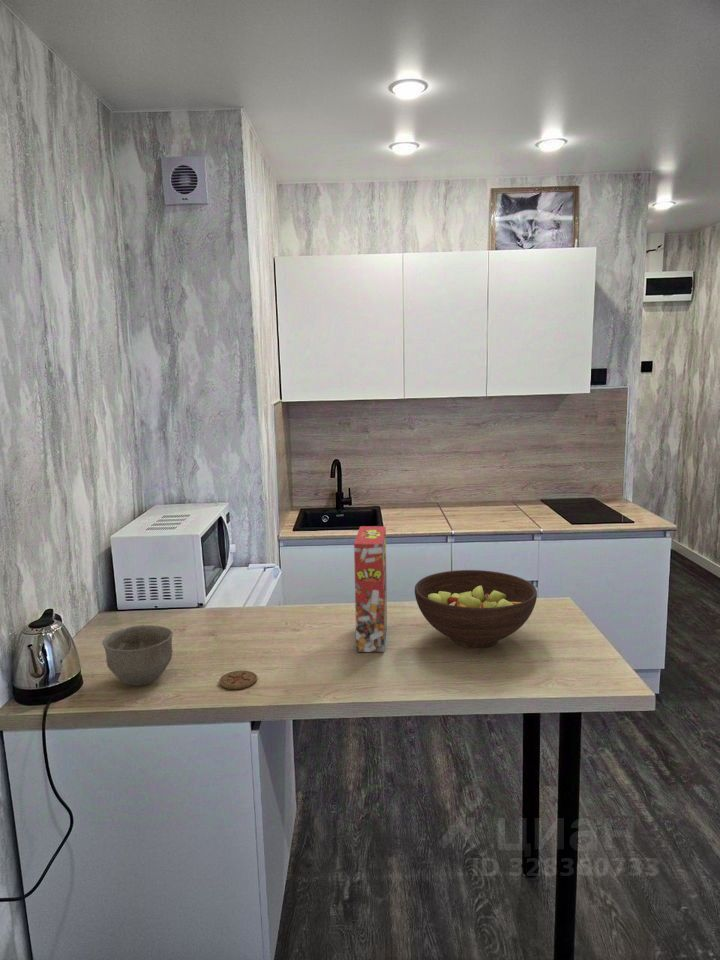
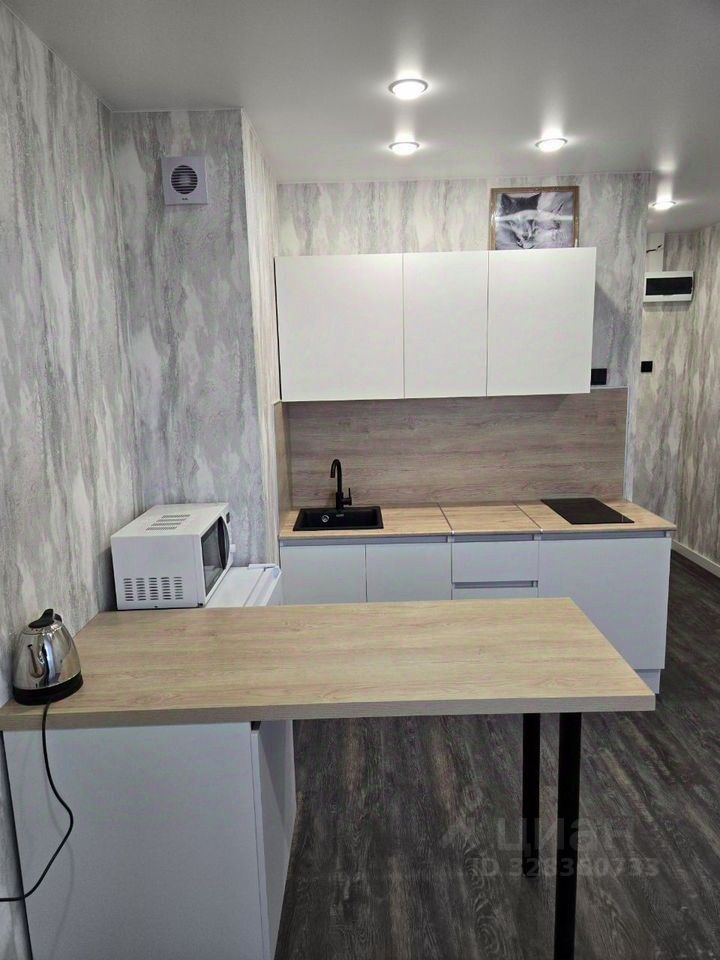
- cereal box (371, 586)
- fruit bowl (474, 614)
- bowl (139, 658)
- coaster (238, 679)
